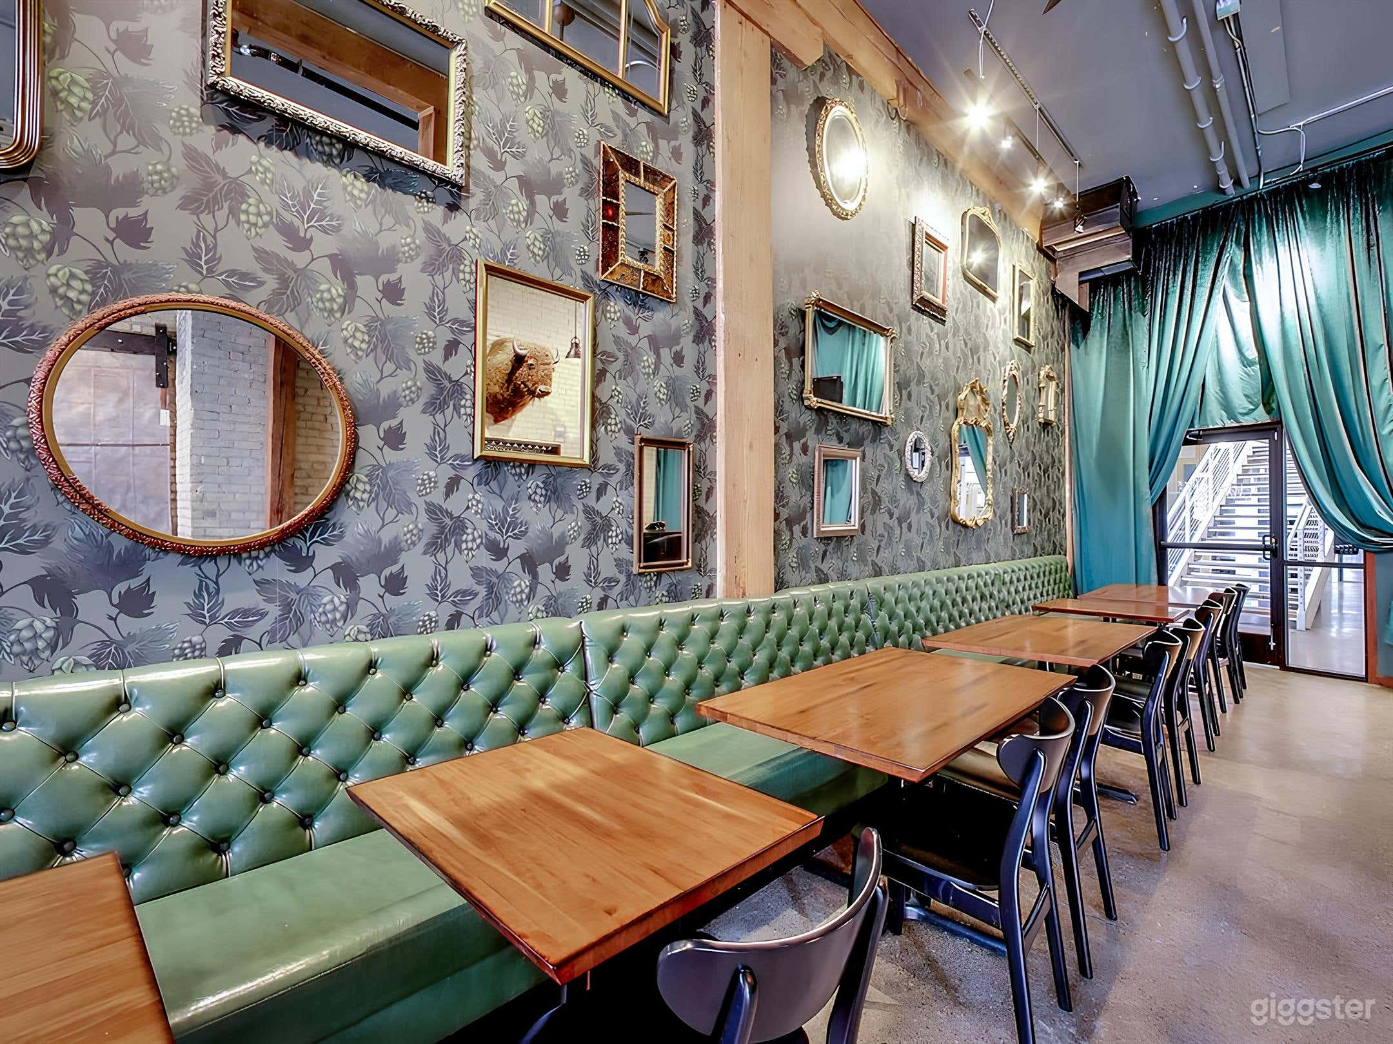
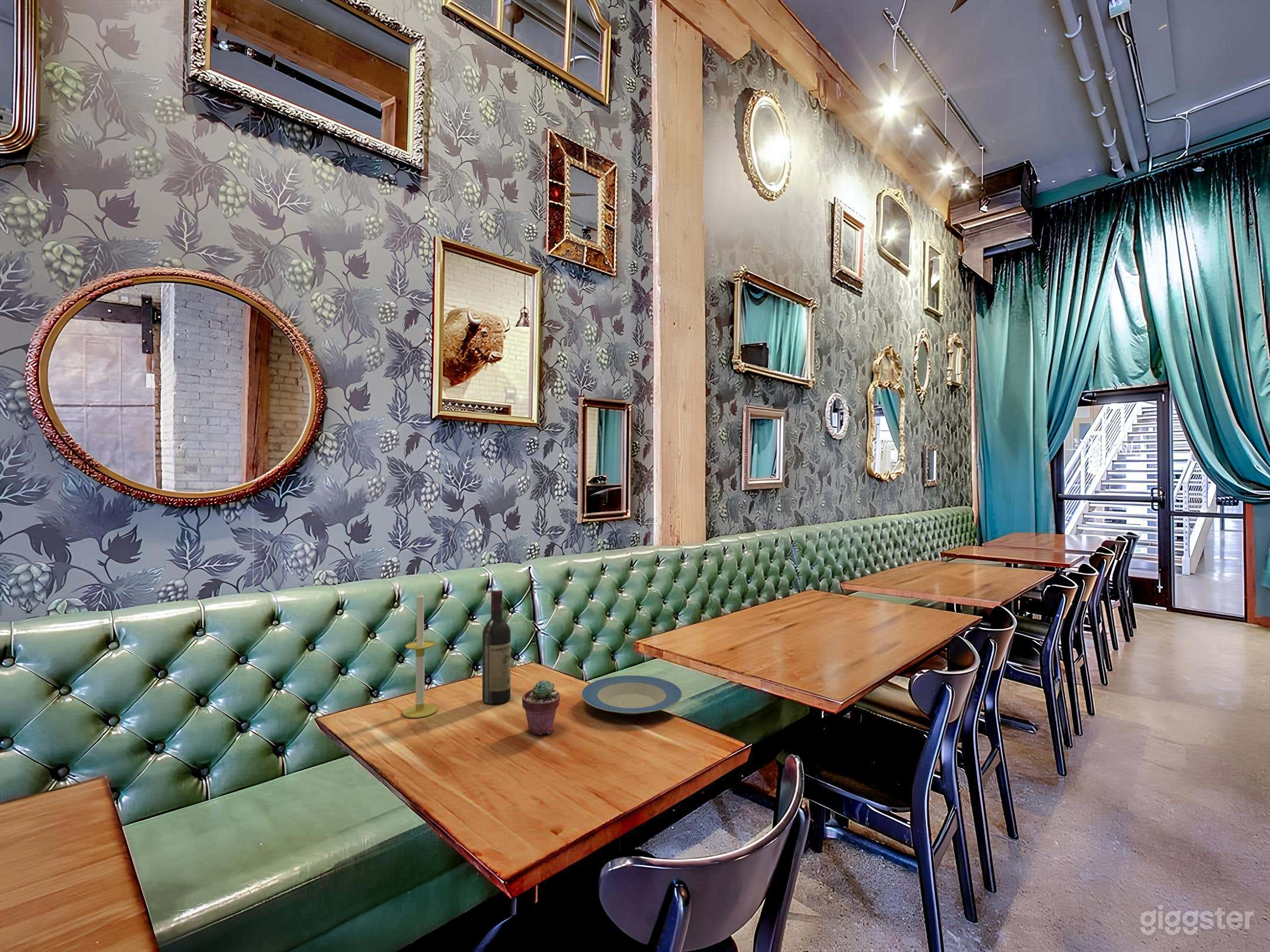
+ potted succulent (541, 705)
+ plate (631, 698)
+ candle (420, 649)
+ wine bottle (496, 645)
